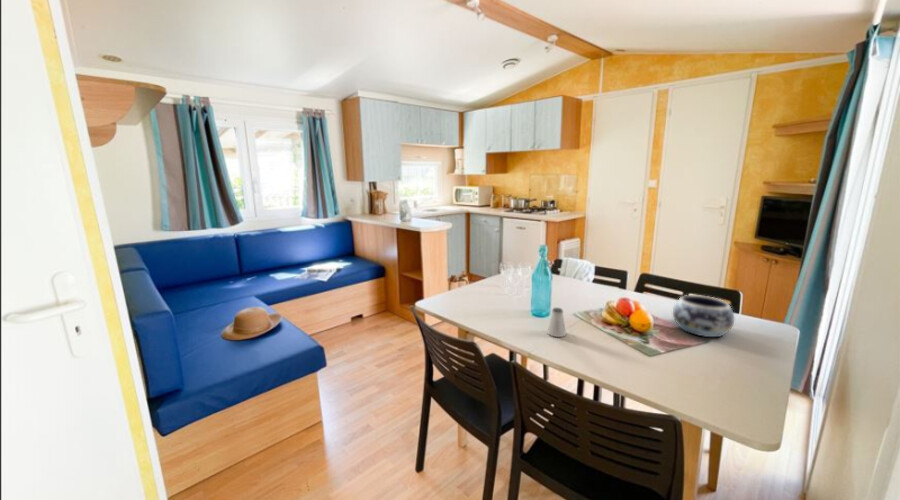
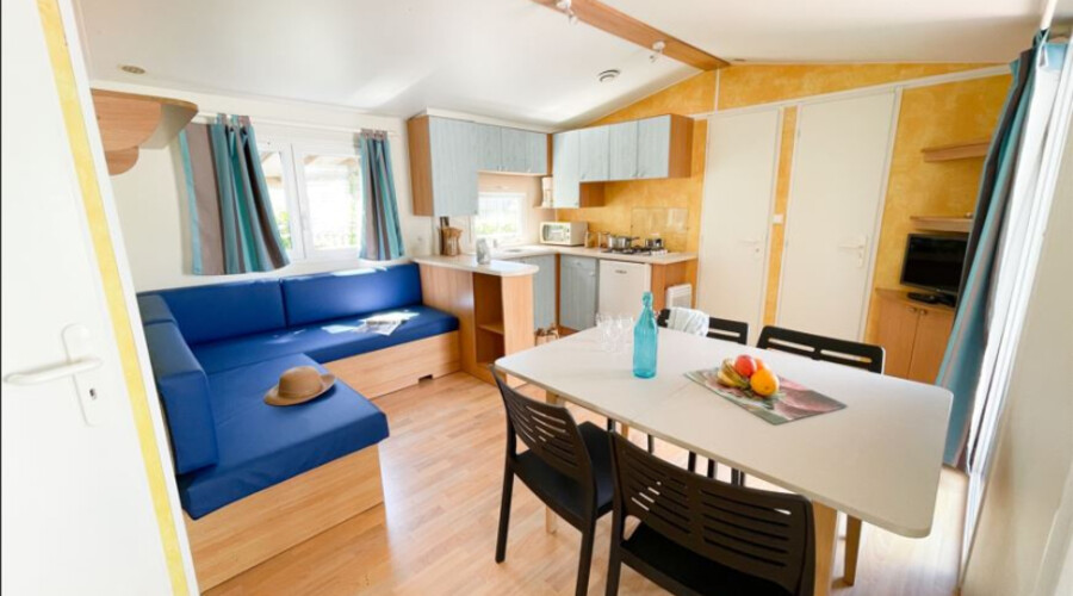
- saltshaker (557, 321)
- decorative bowl (702, 315)
